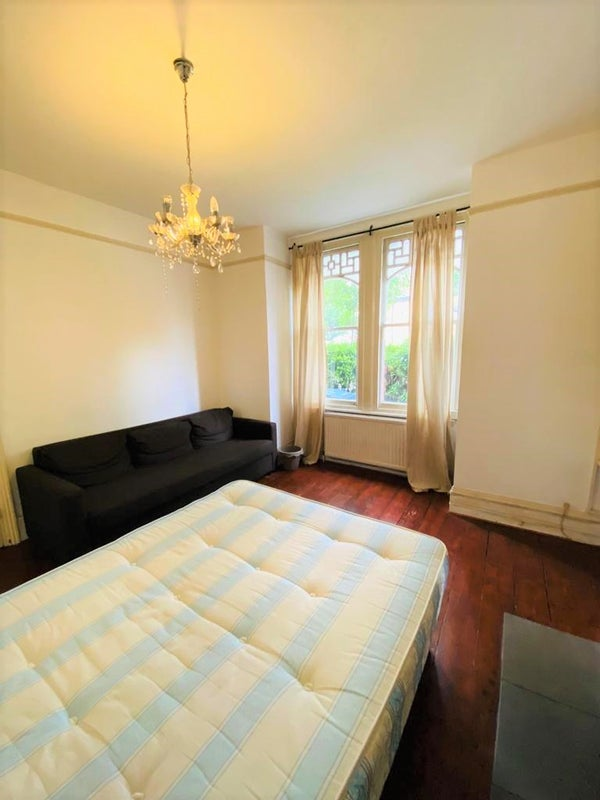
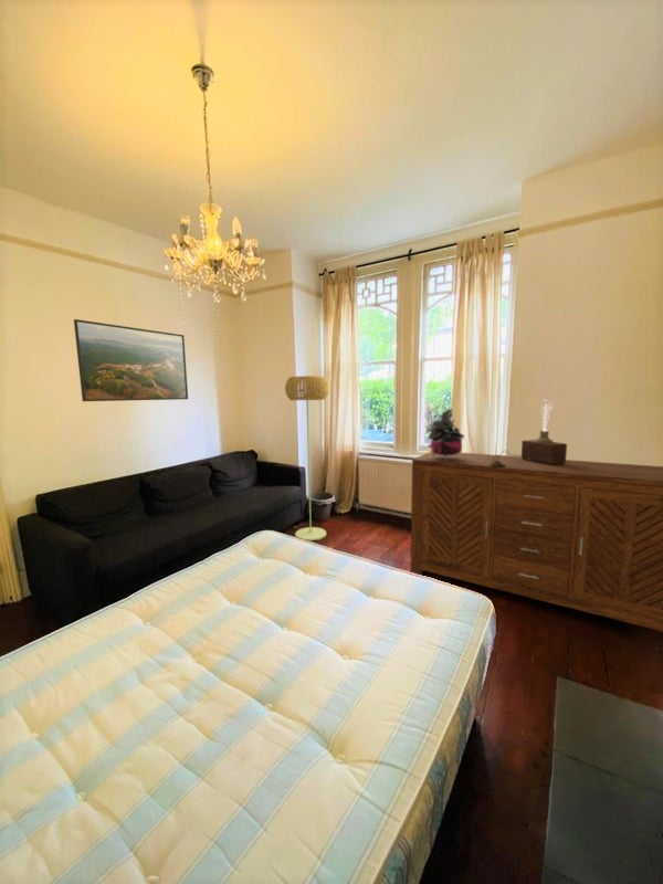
+ table lamp (526, 440)
+ sideboard (533, 528)
+ potted plant (444, 433)
+ floor lamp (308, 457)
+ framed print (138, 365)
